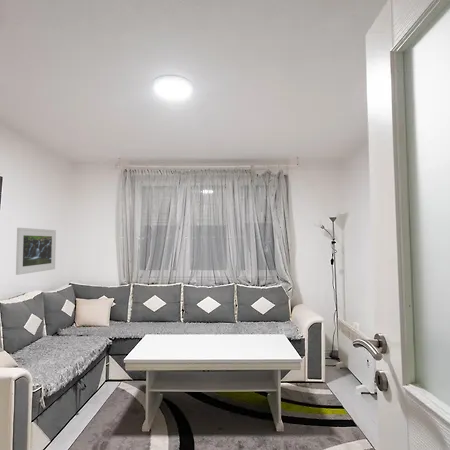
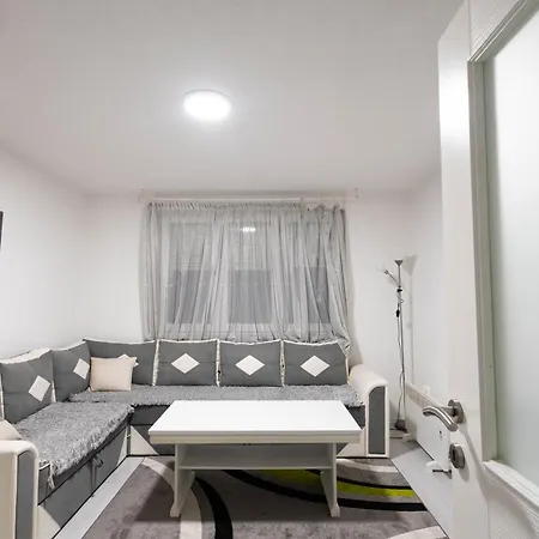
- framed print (37, 250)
